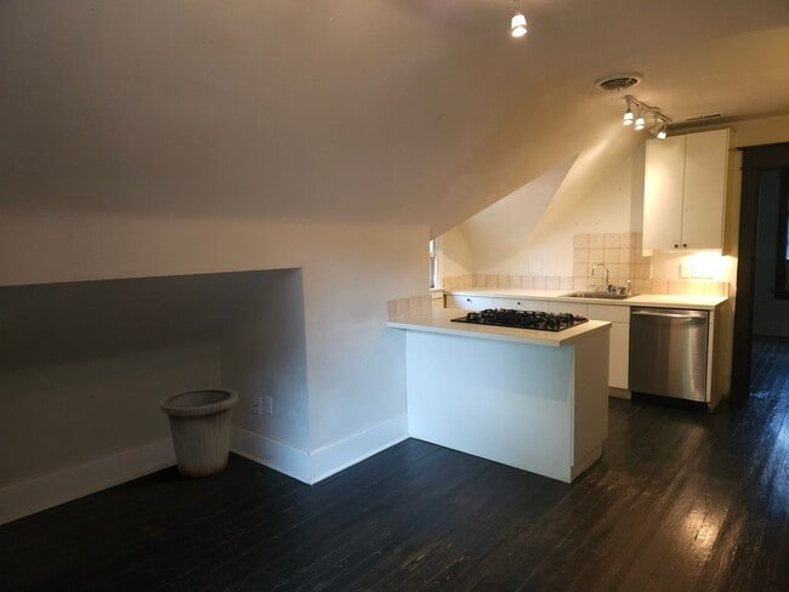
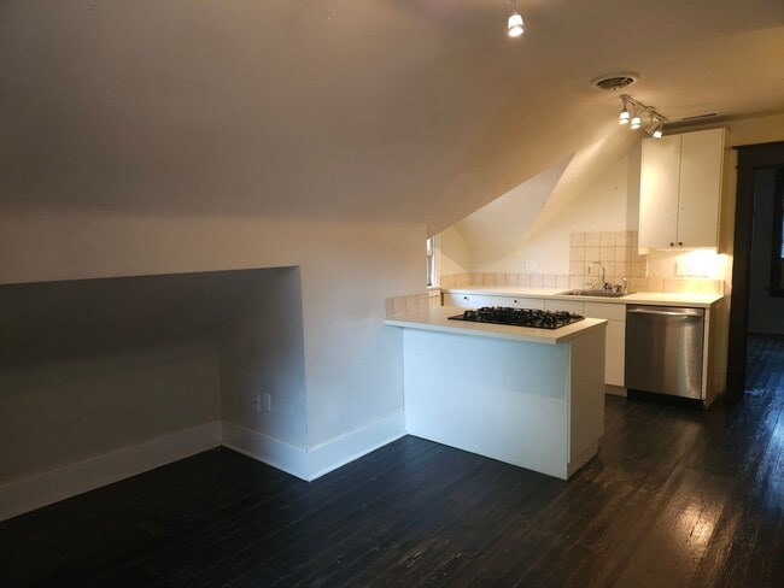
- trash can (201, 432)
